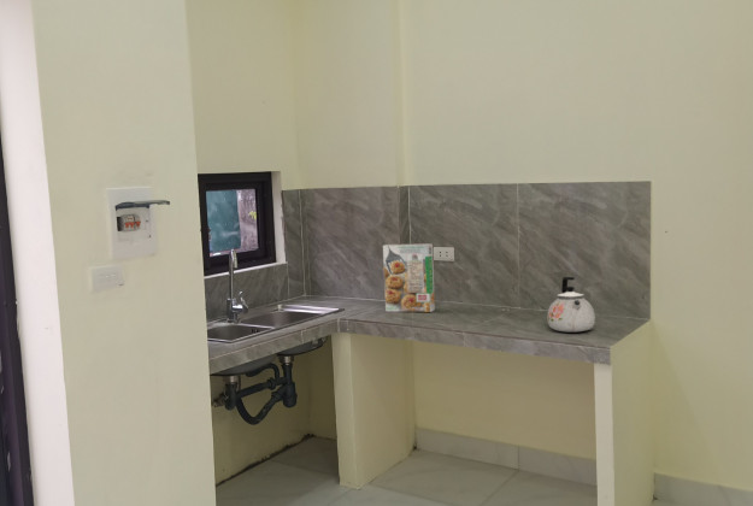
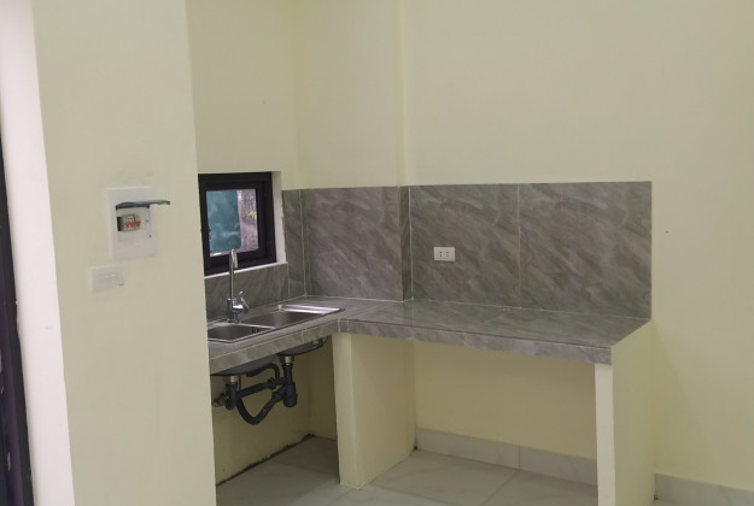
- cereal box (408, 277)
- kettle (570, 302)
